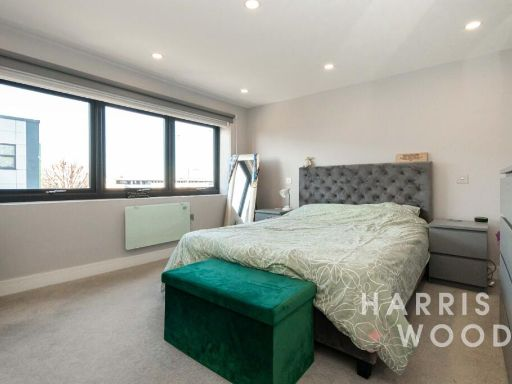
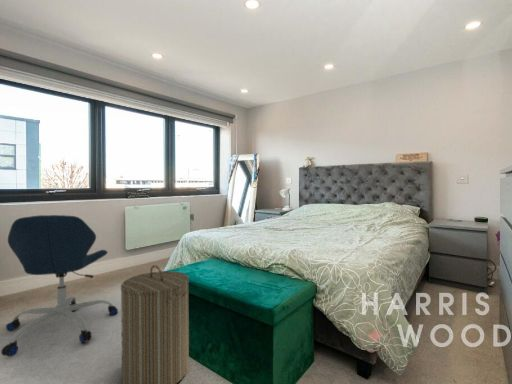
+ laundry hamper (156, 318)
+ office chair (62, 269)
